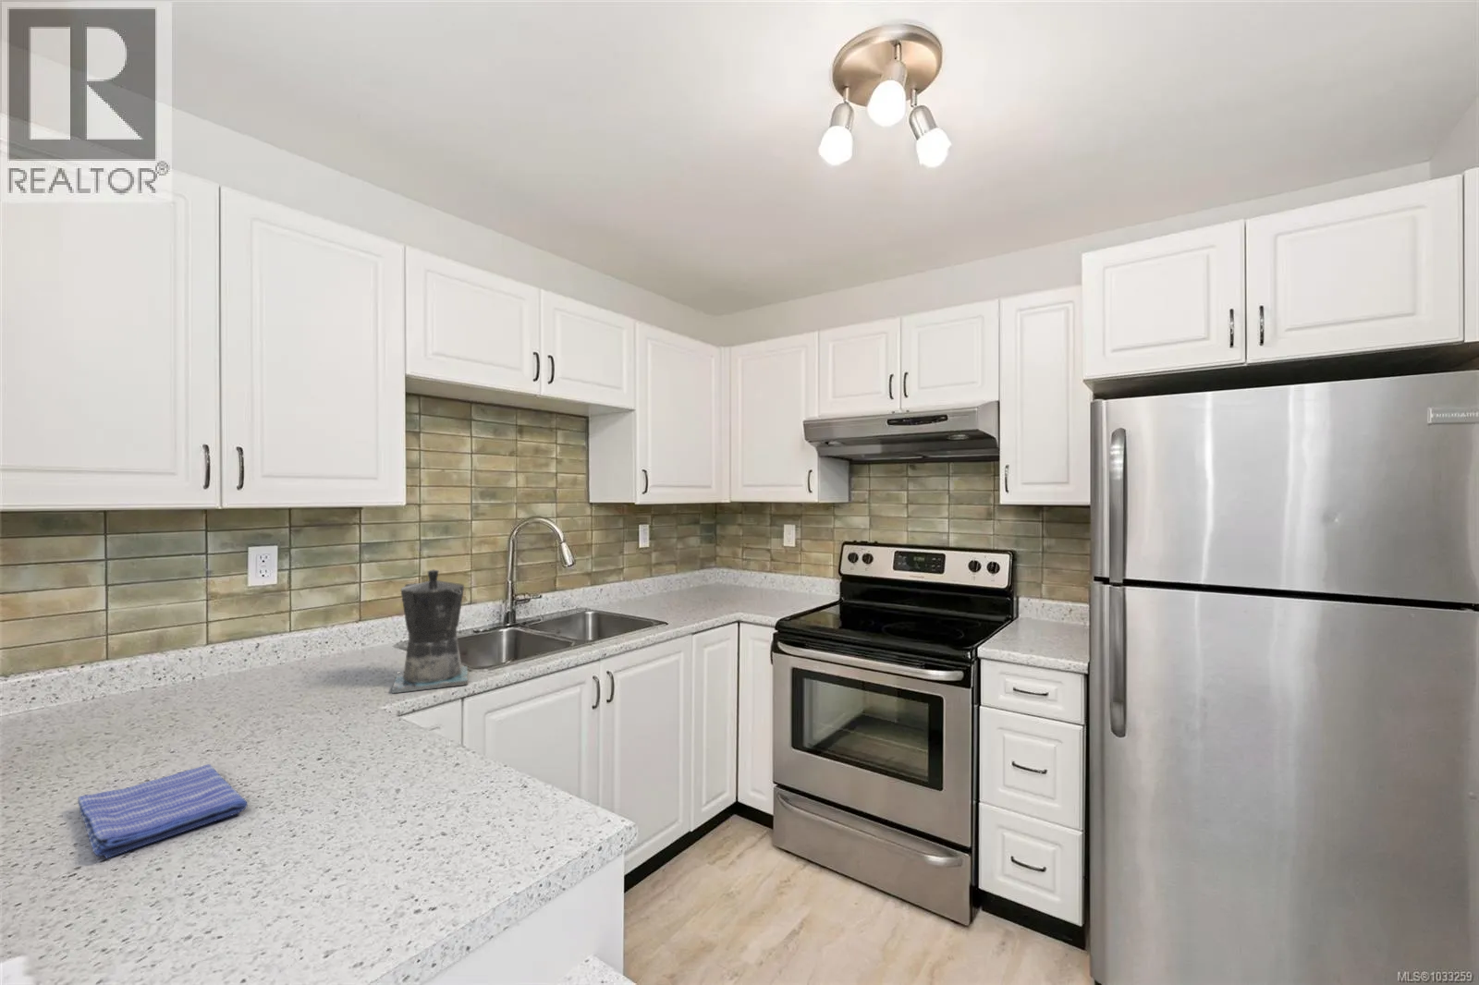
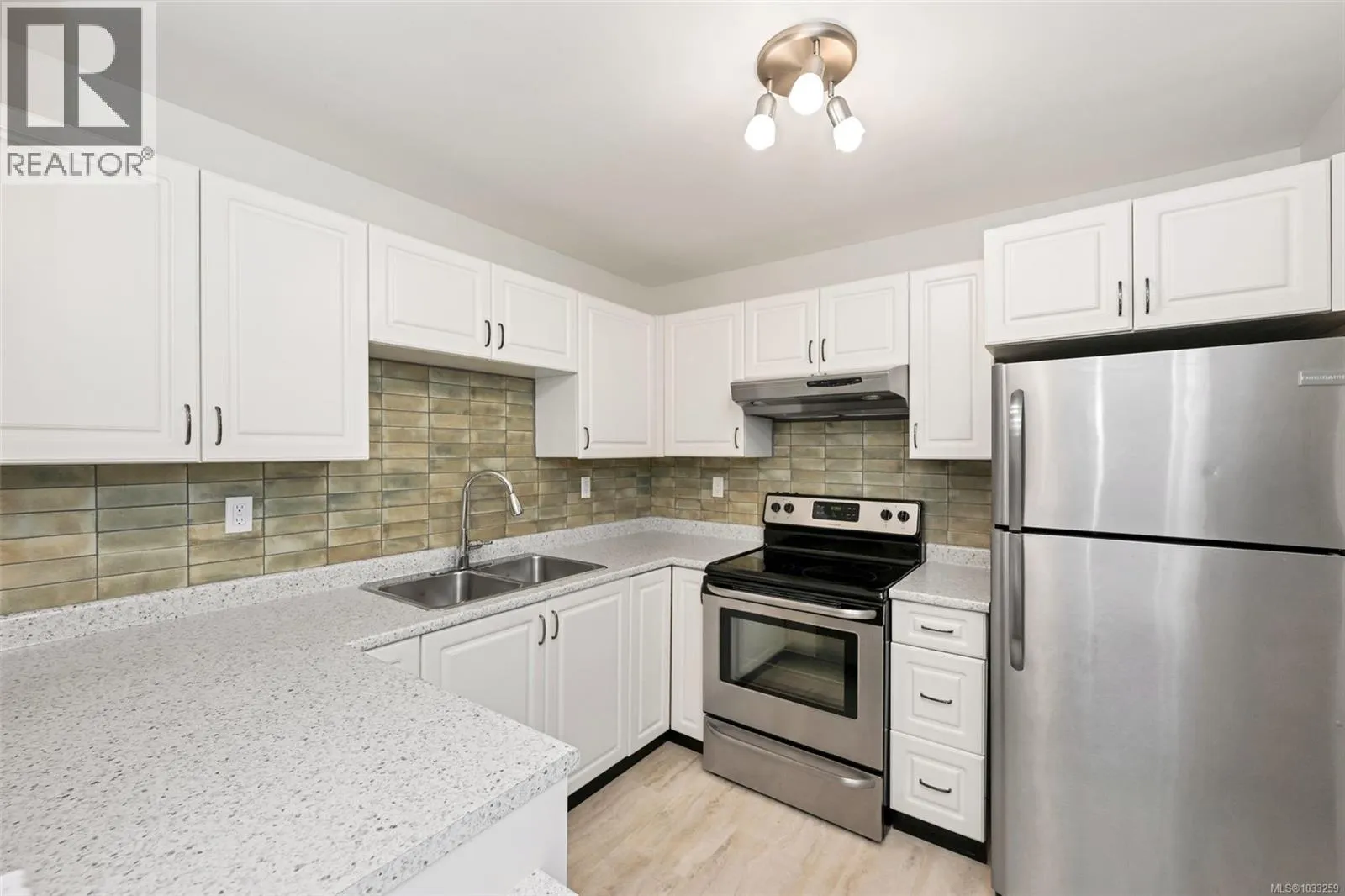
- dish towel (162, 803)
- coffee maker (432, 624)
